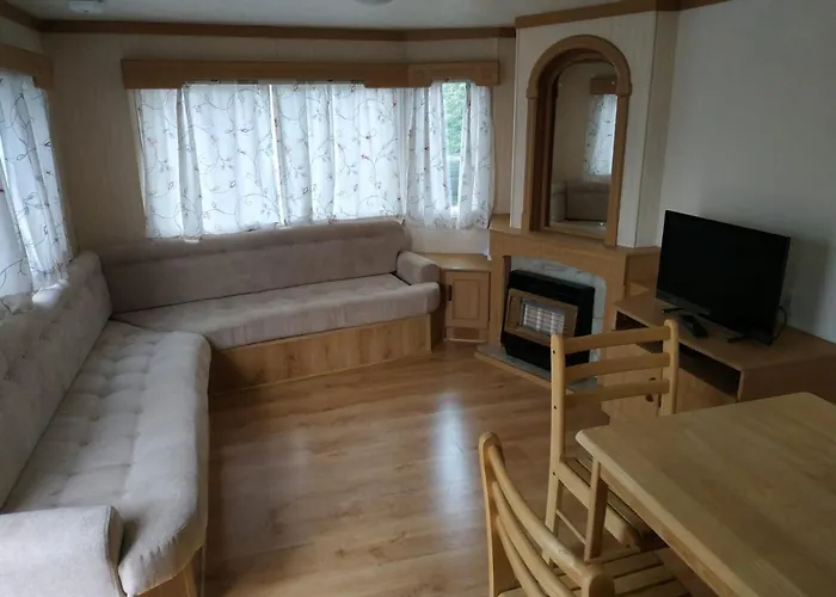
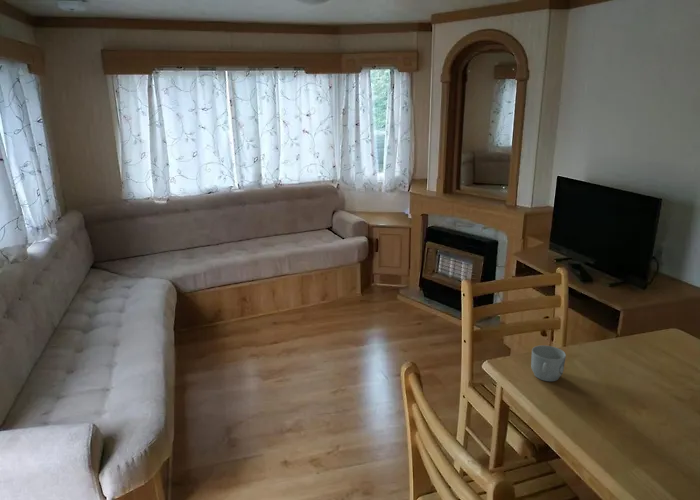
+ mug (546, 365)
